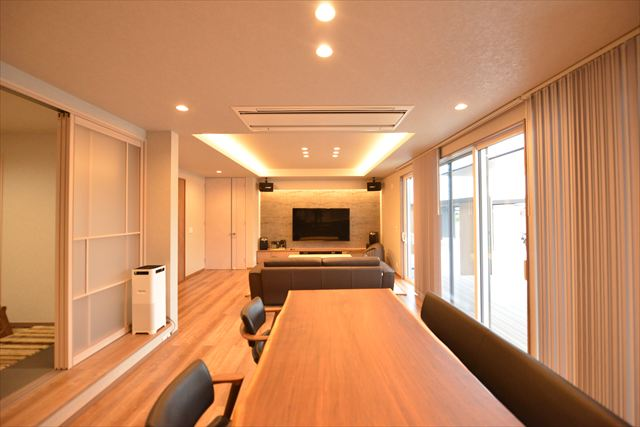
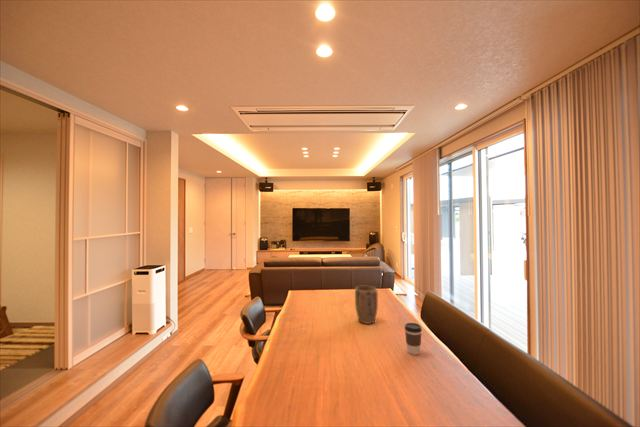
+ coffee cup (413, 338)
+ plant pot (366, 304)
